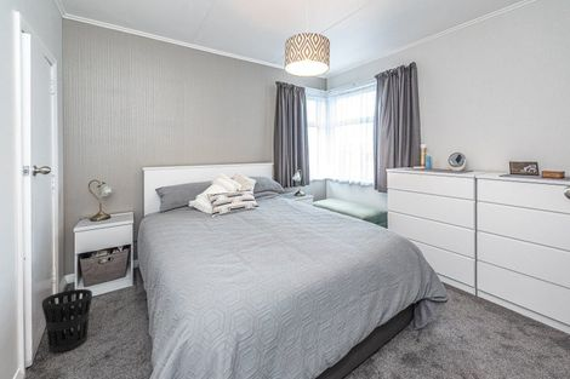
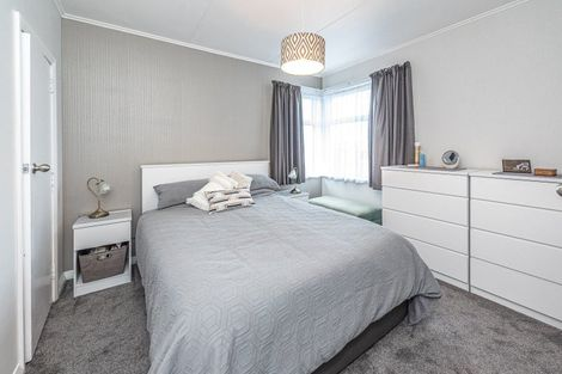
- wastebasket (68, 318)
